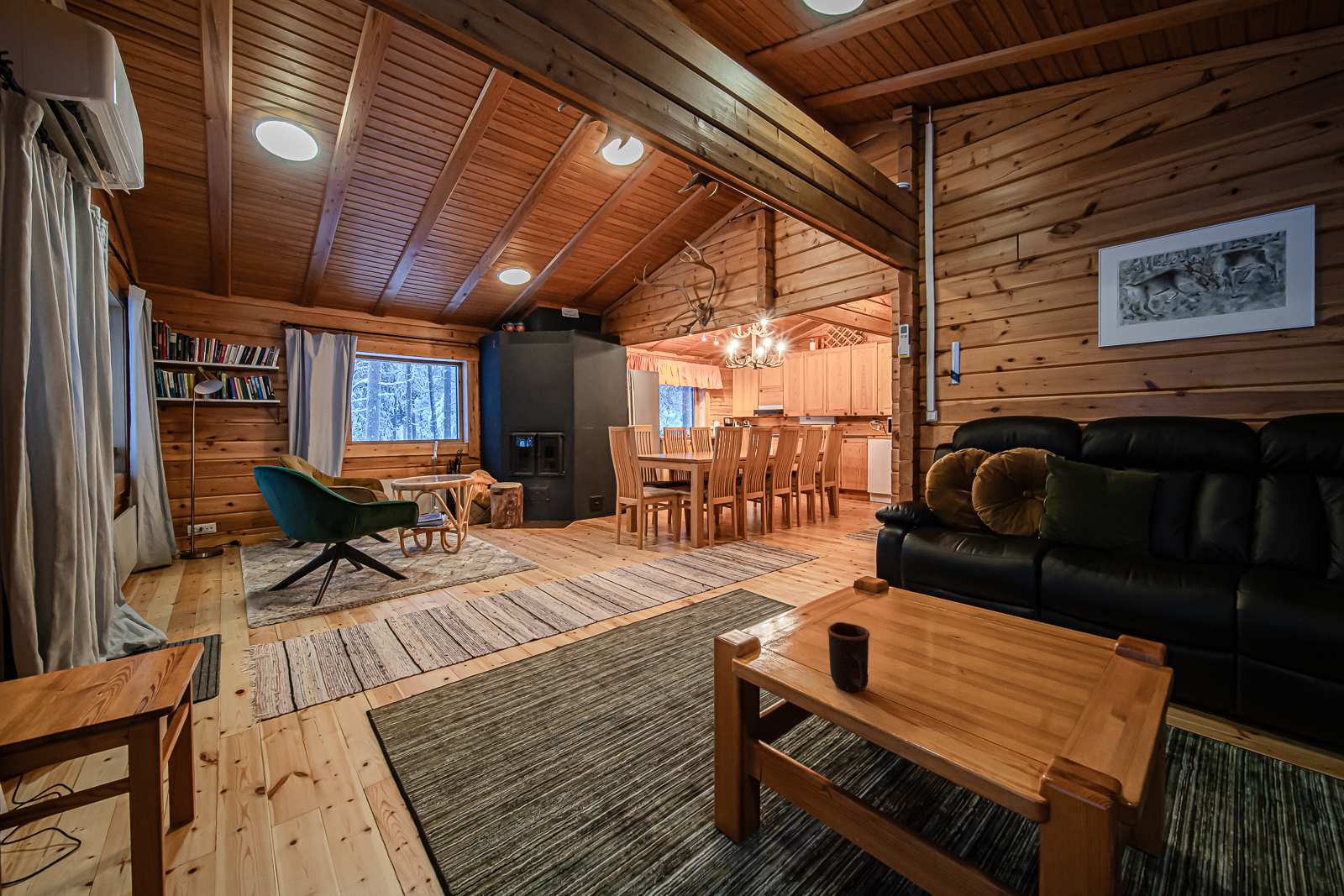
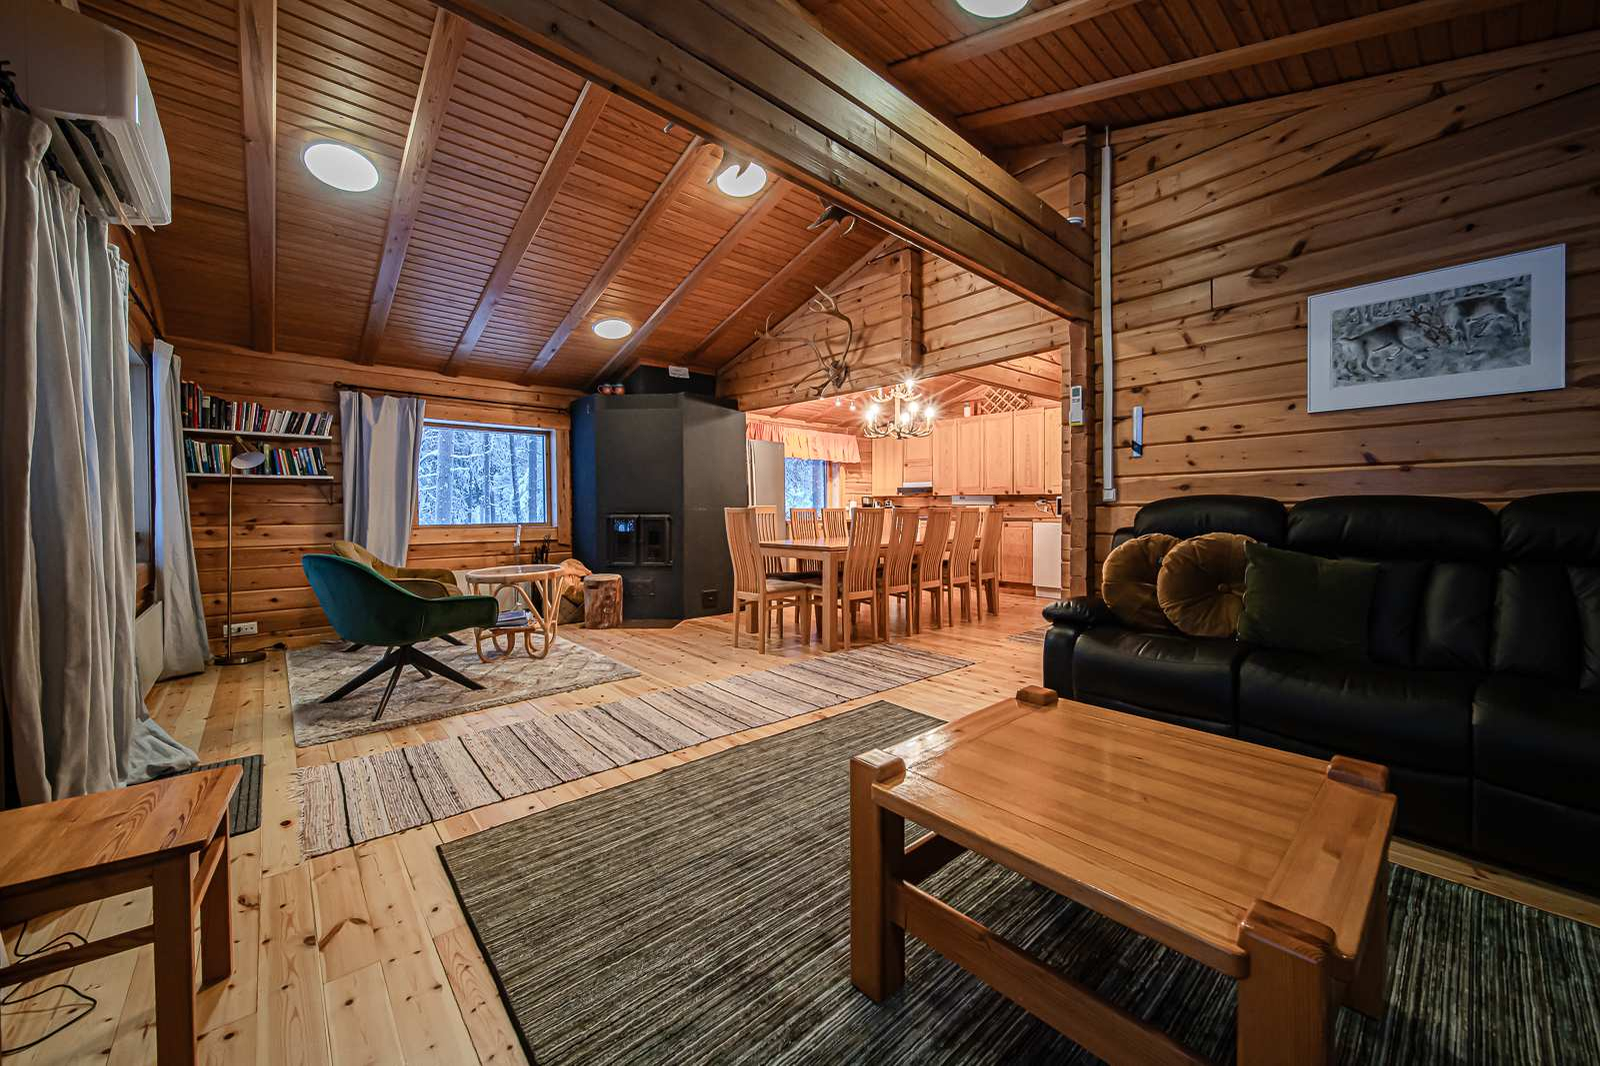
- mug (852, 661)
